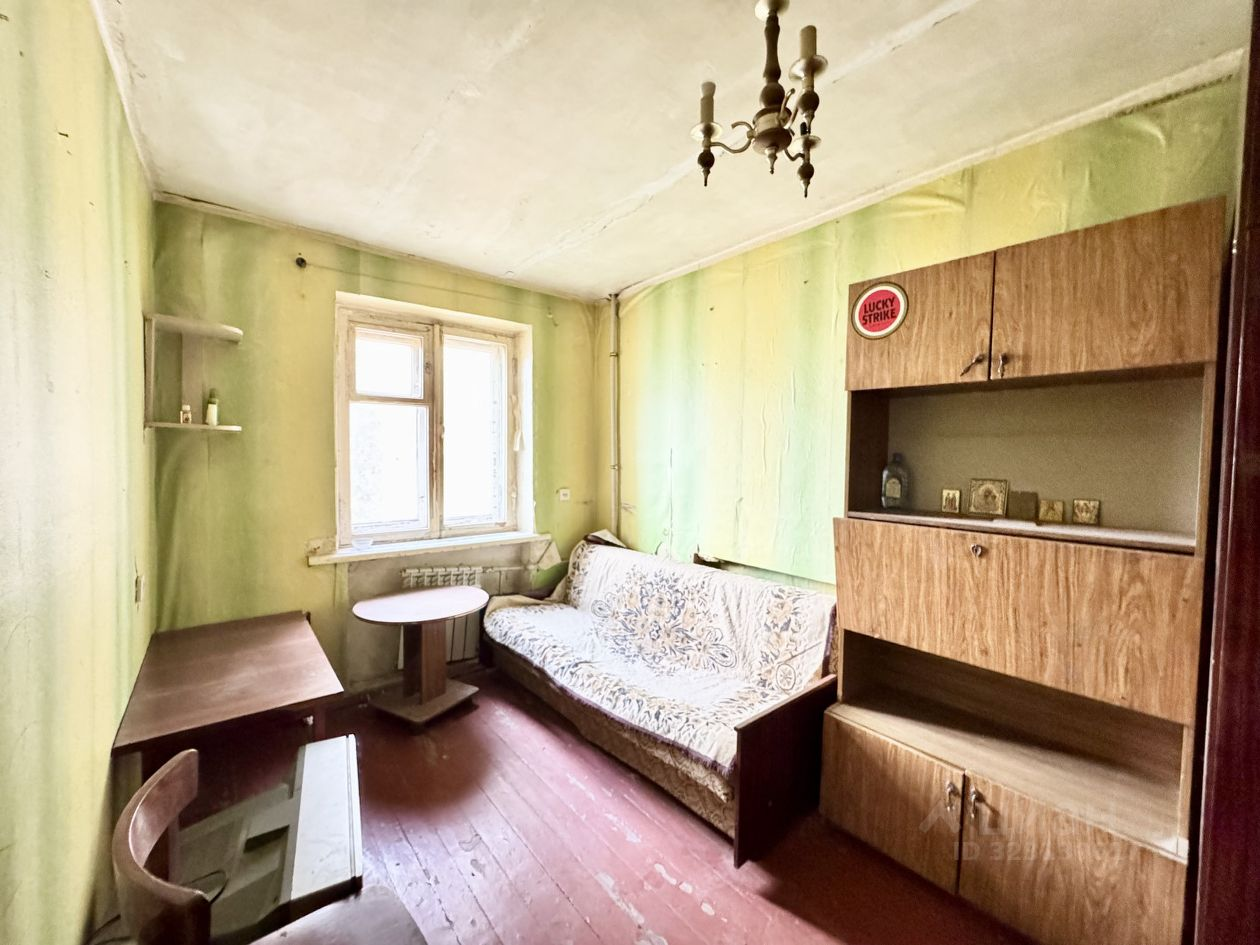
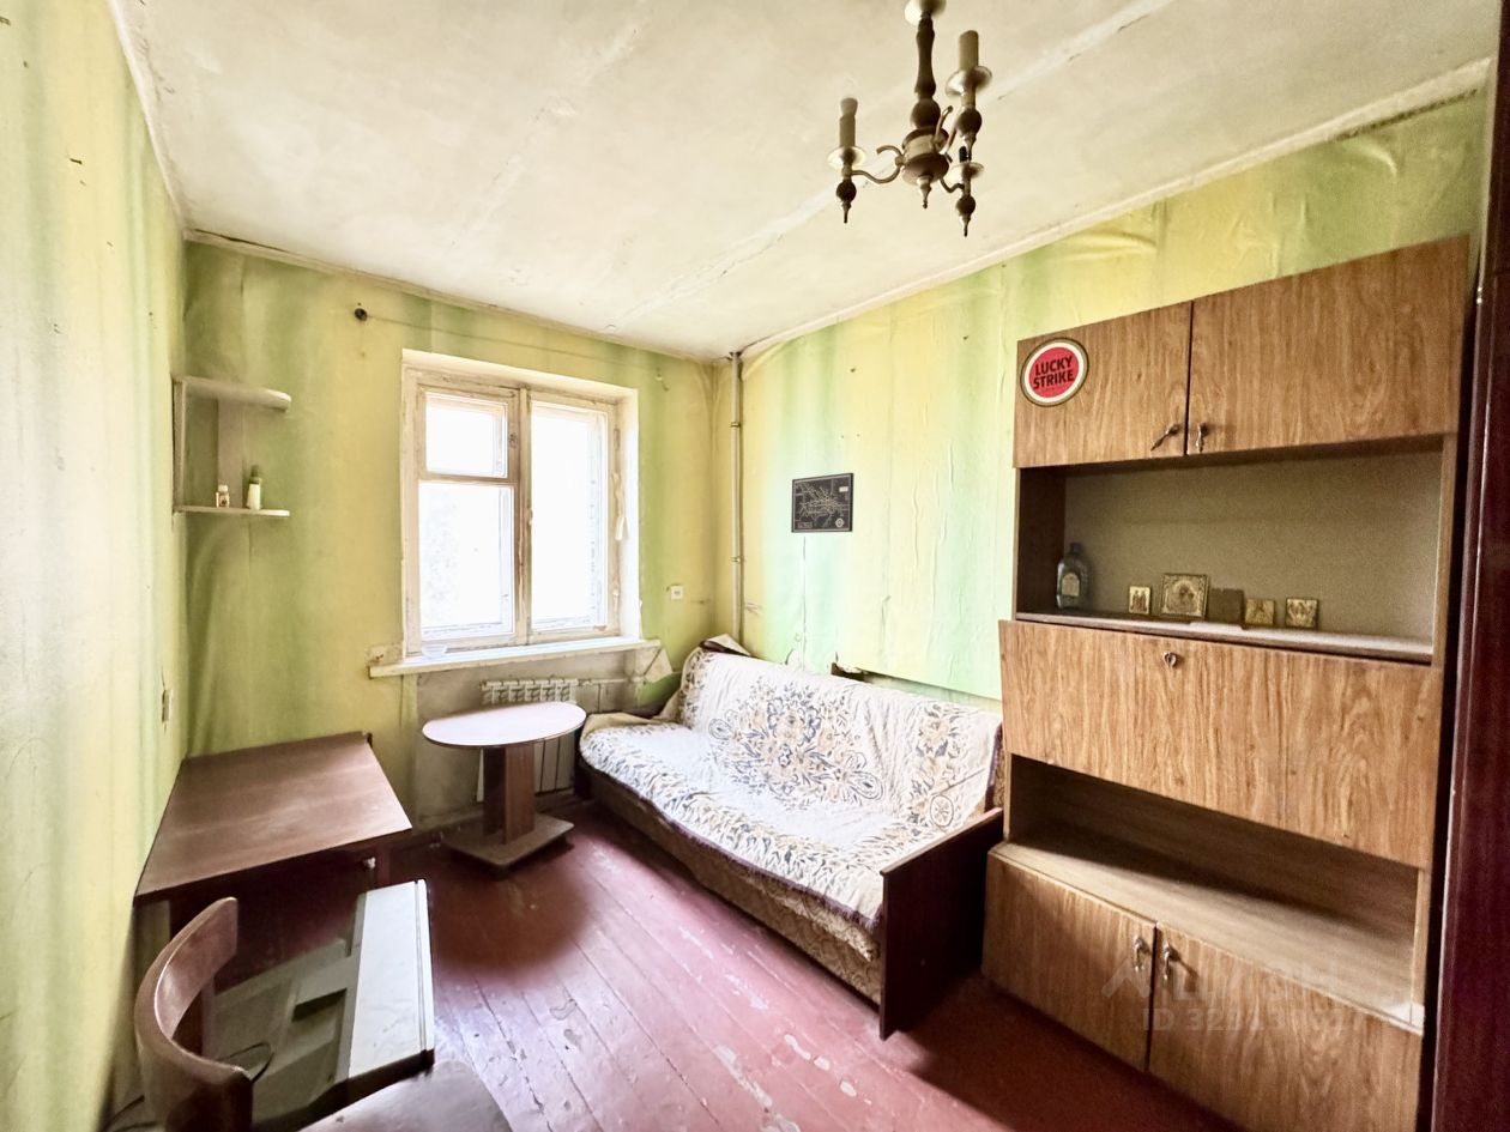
+ wall art (821, 504)
